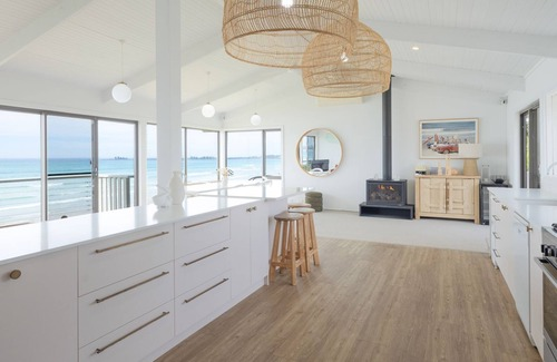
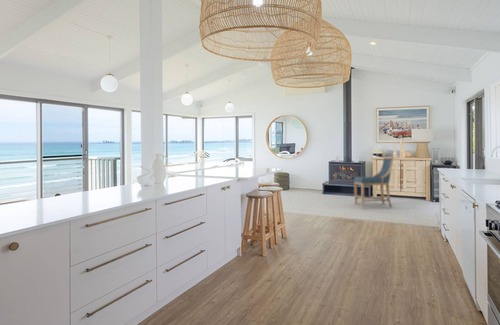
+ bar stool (374, 181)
